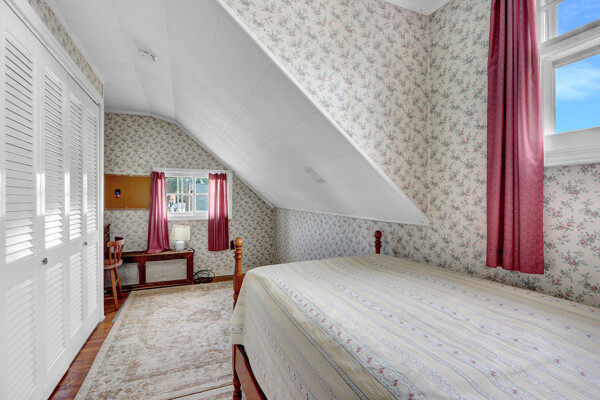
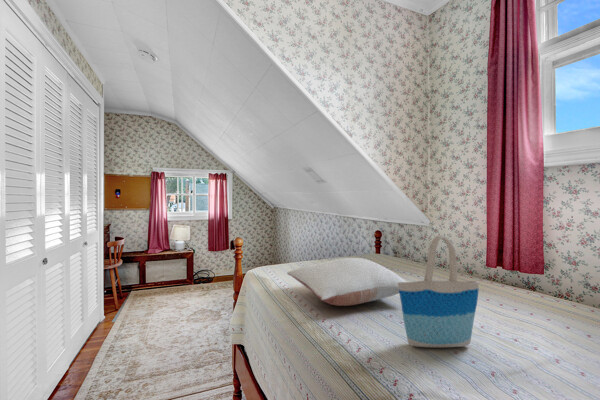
+ pillow (344, 279)
+ tote bag (437, 290)
